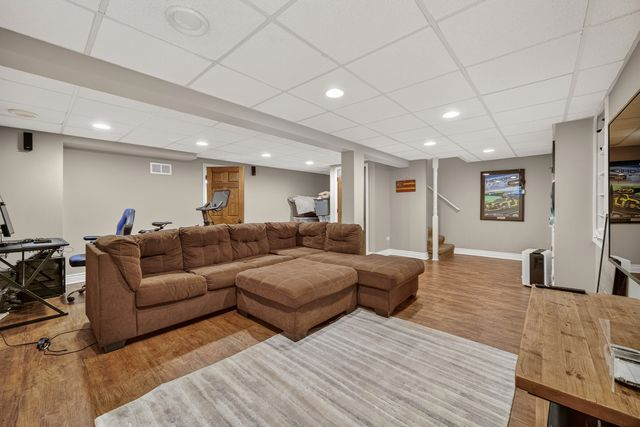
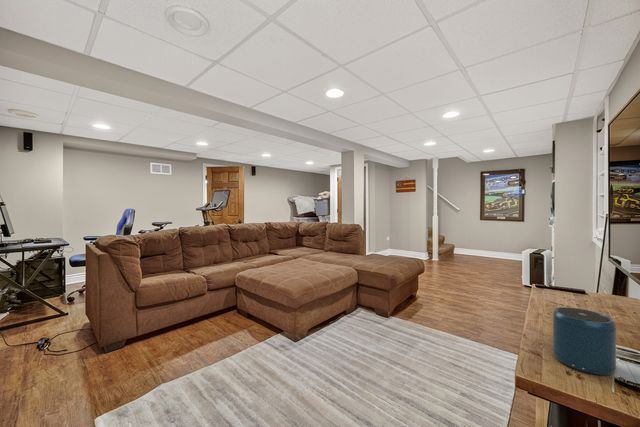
+ speaker (582, 338)
